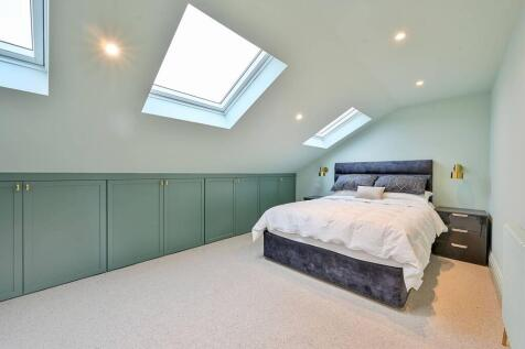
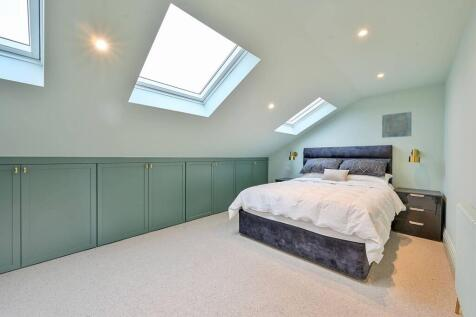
+ wall art (396, 125)
